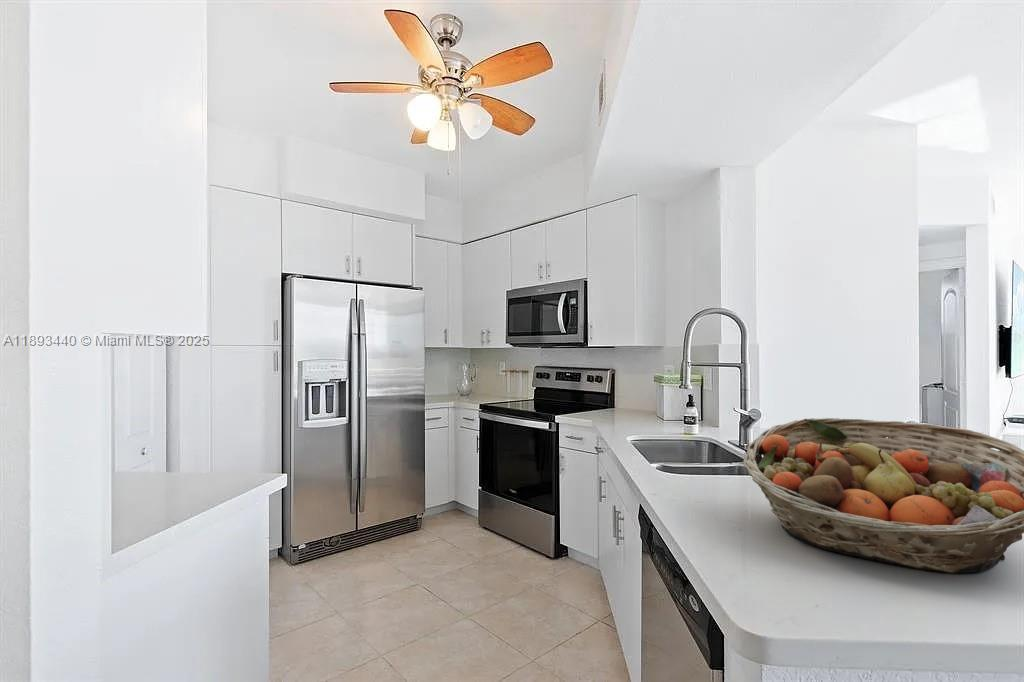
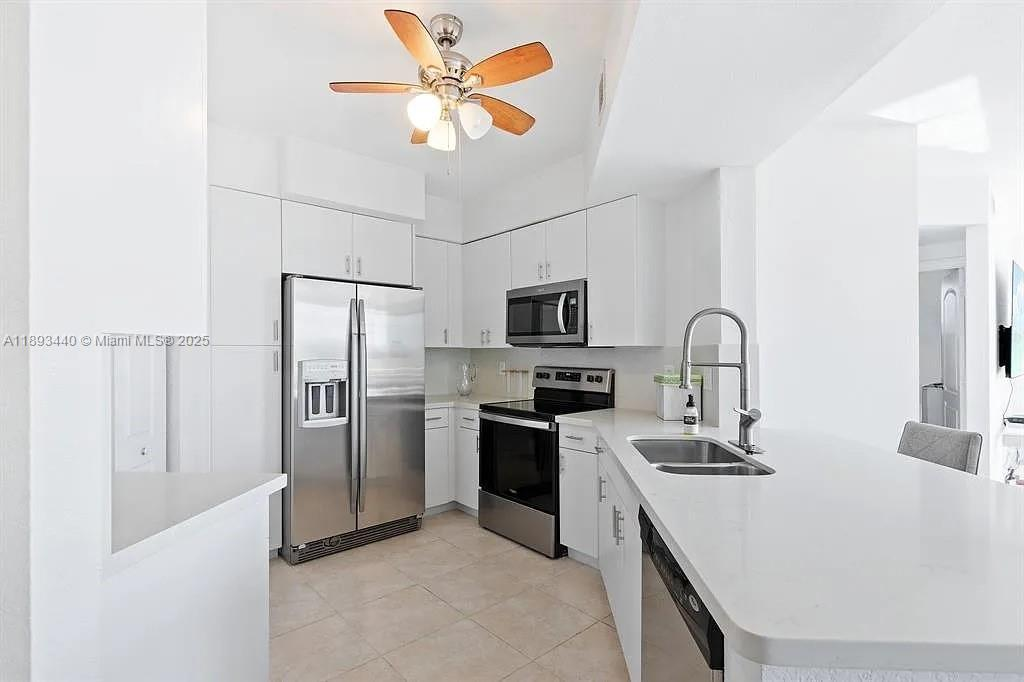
- fruit basket (880, 483)
